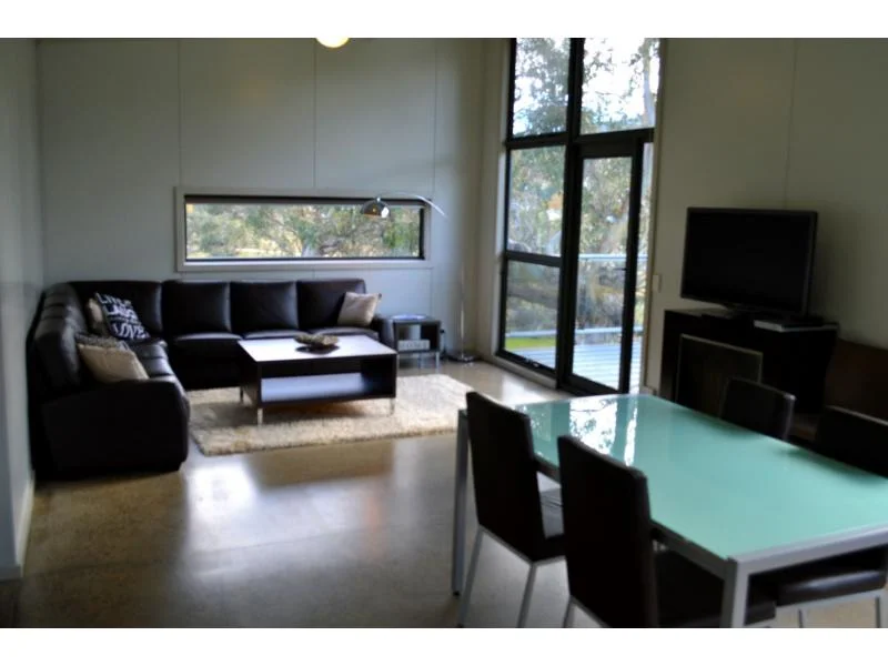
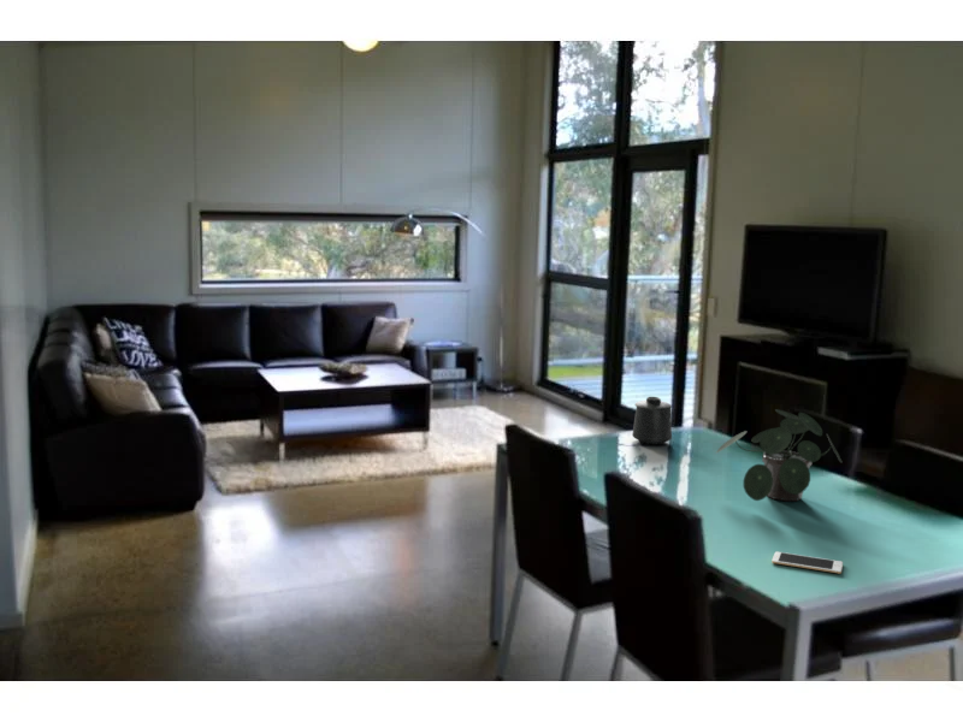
+ potted plant (784, 454)
+ mug (650, 418)
+ cell phone (807, 562)
